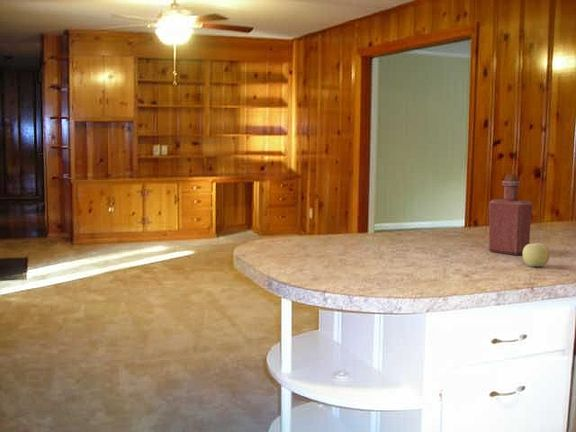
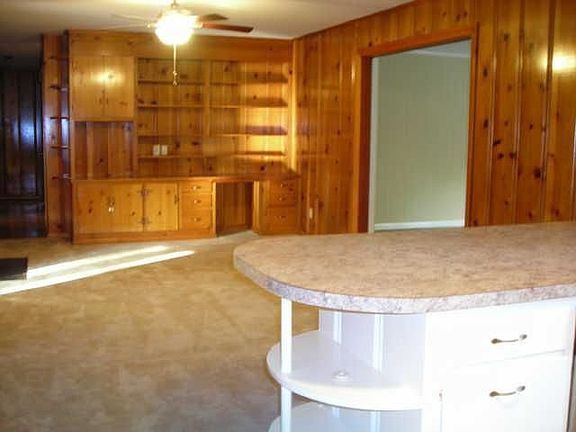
- bottle (510, 213)
- fruit (536, 252)
